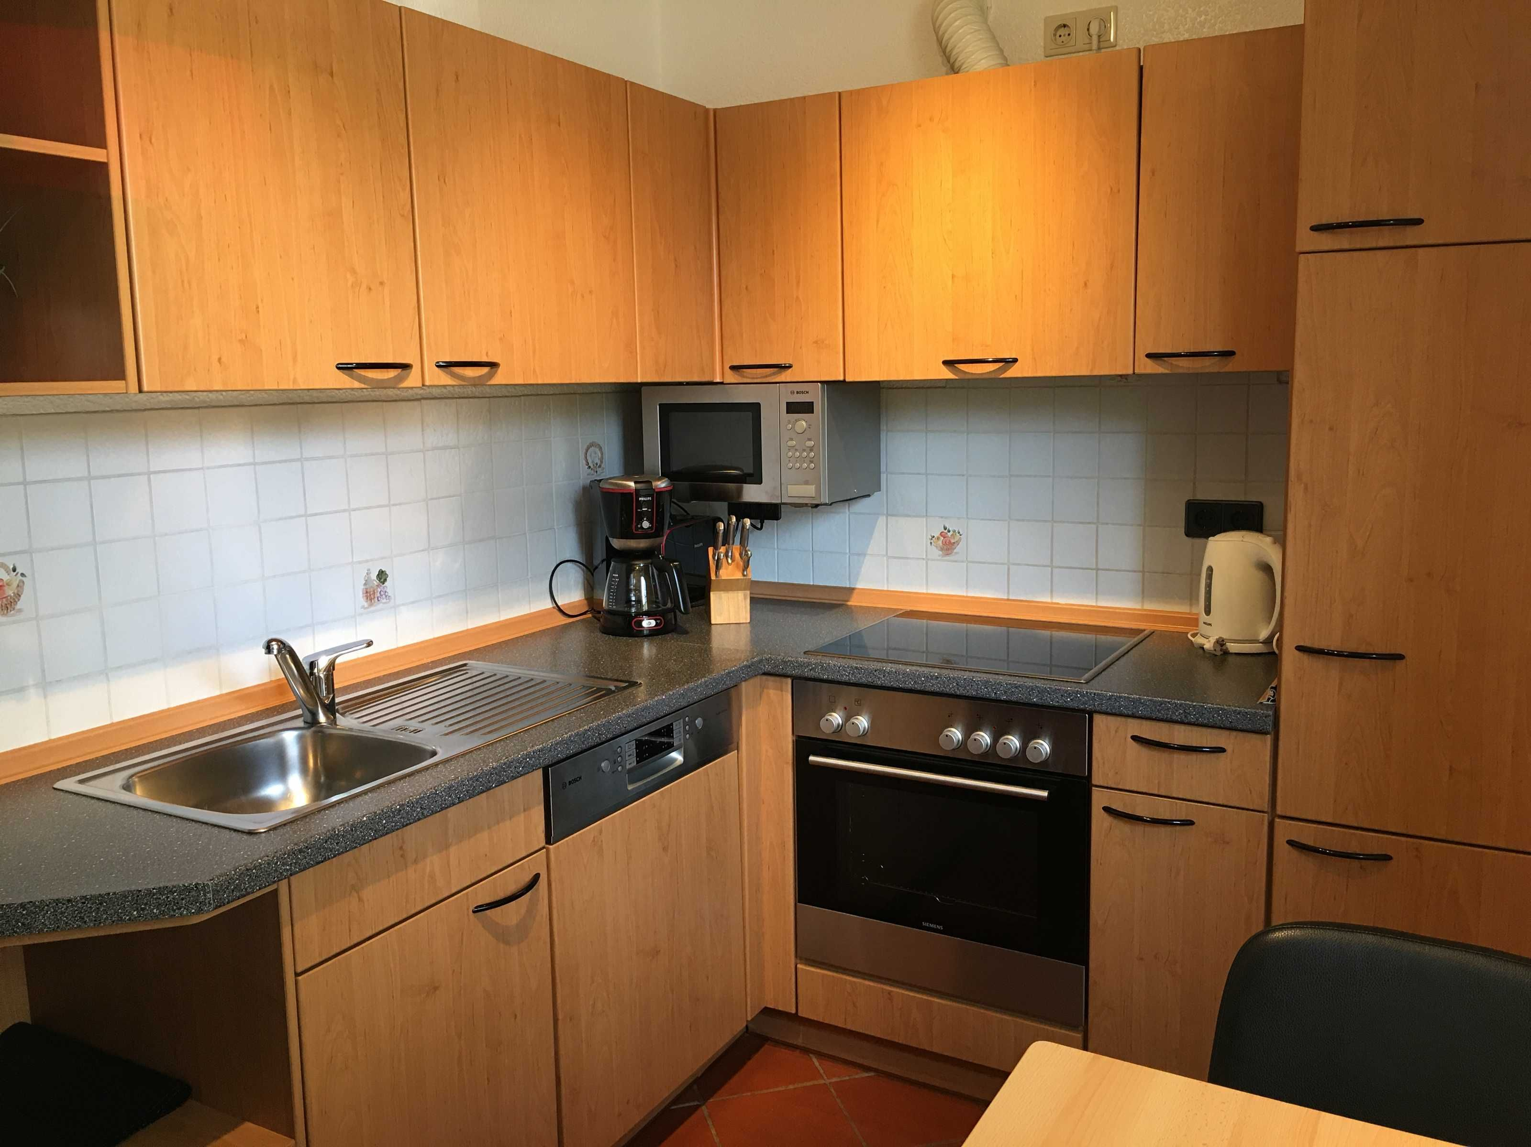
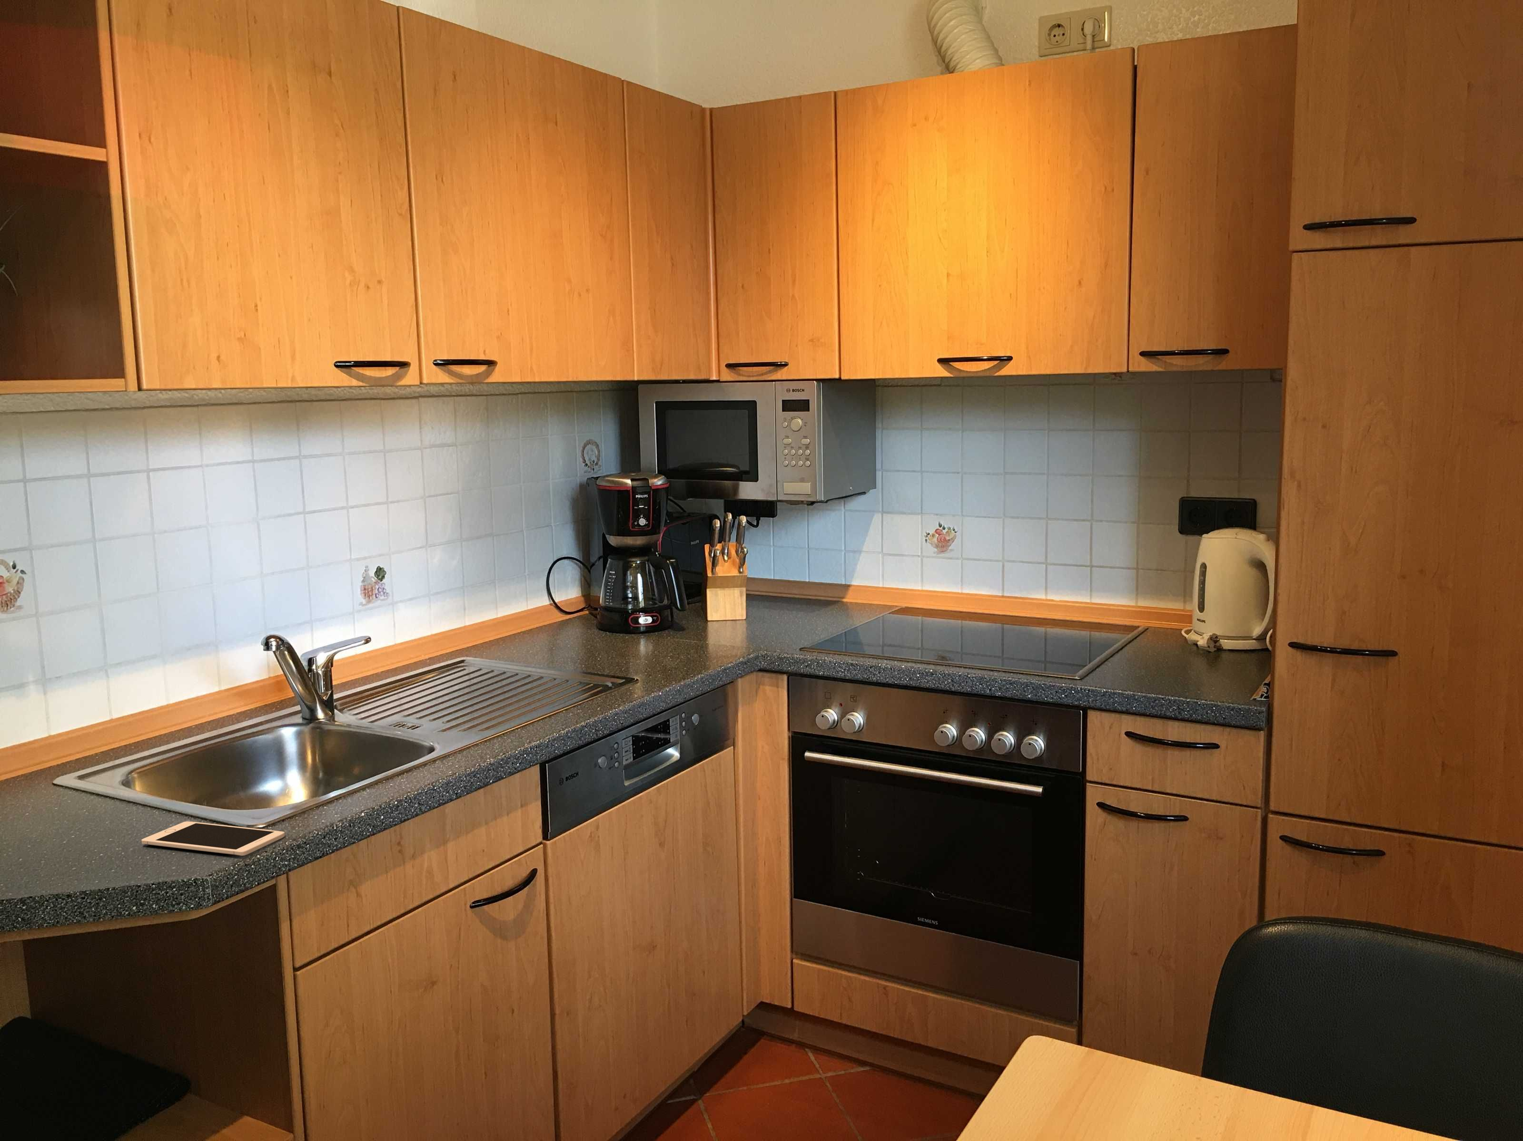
+ cell phone (213, 838)
